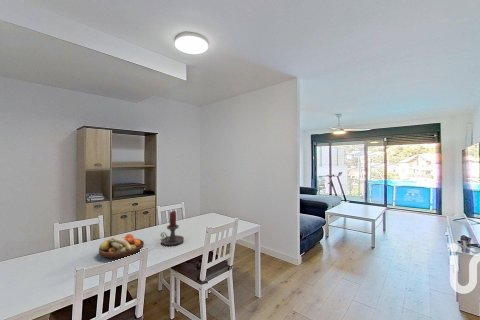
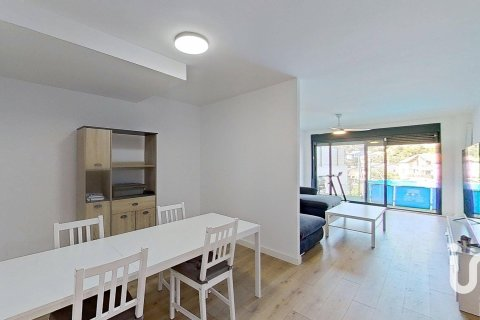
- candle holder (170, 226)
- fruit bowl (122, 243)
